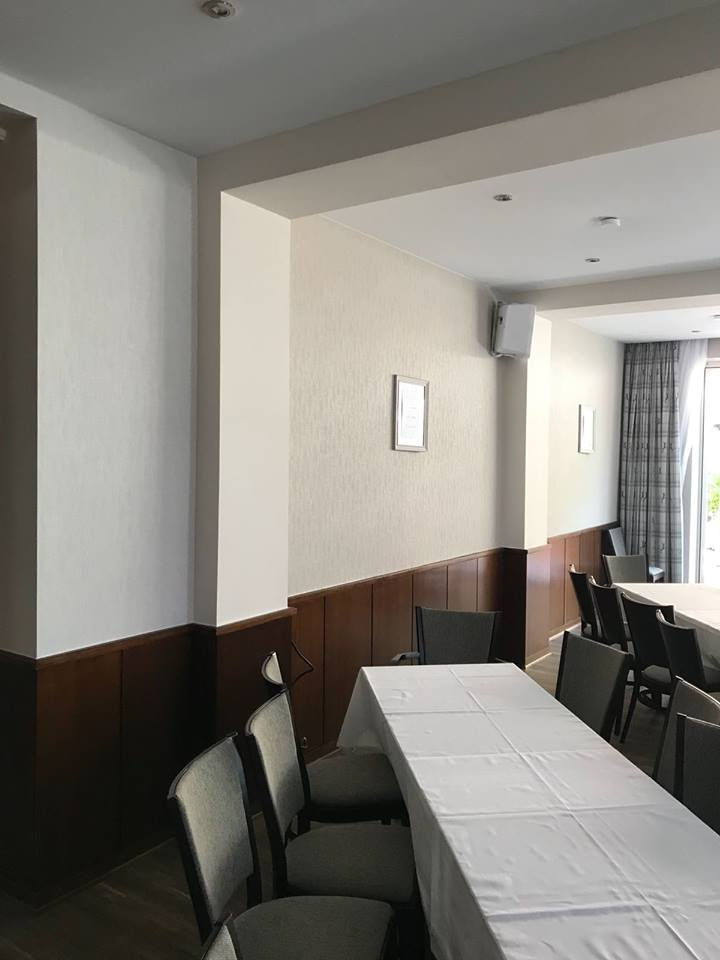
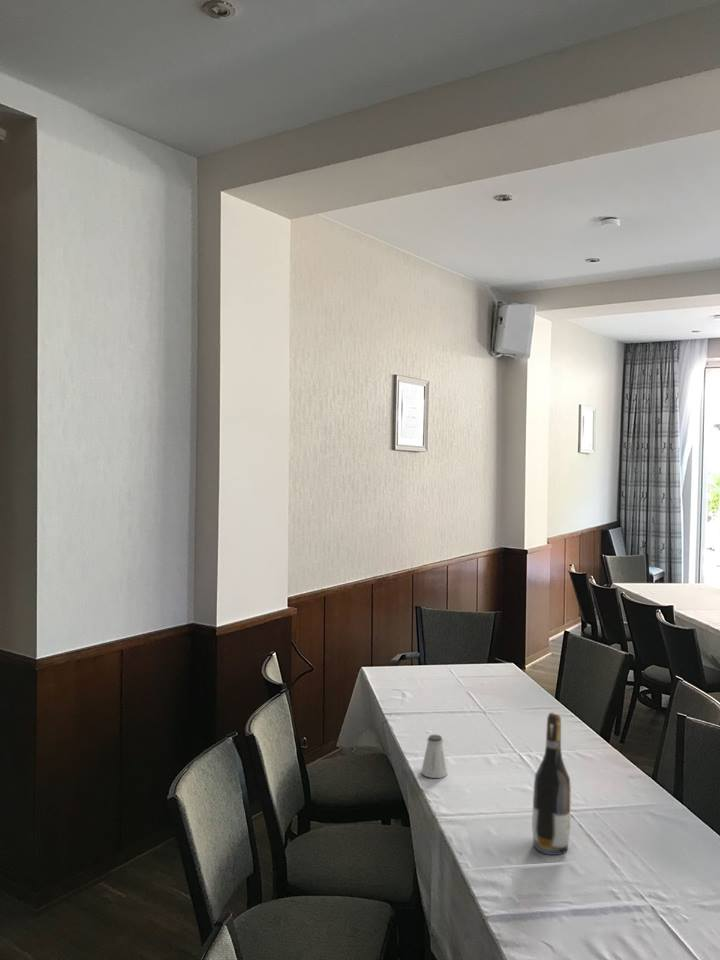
+ saltshaker (434, 754)
+ wine bottle (552, 780)
